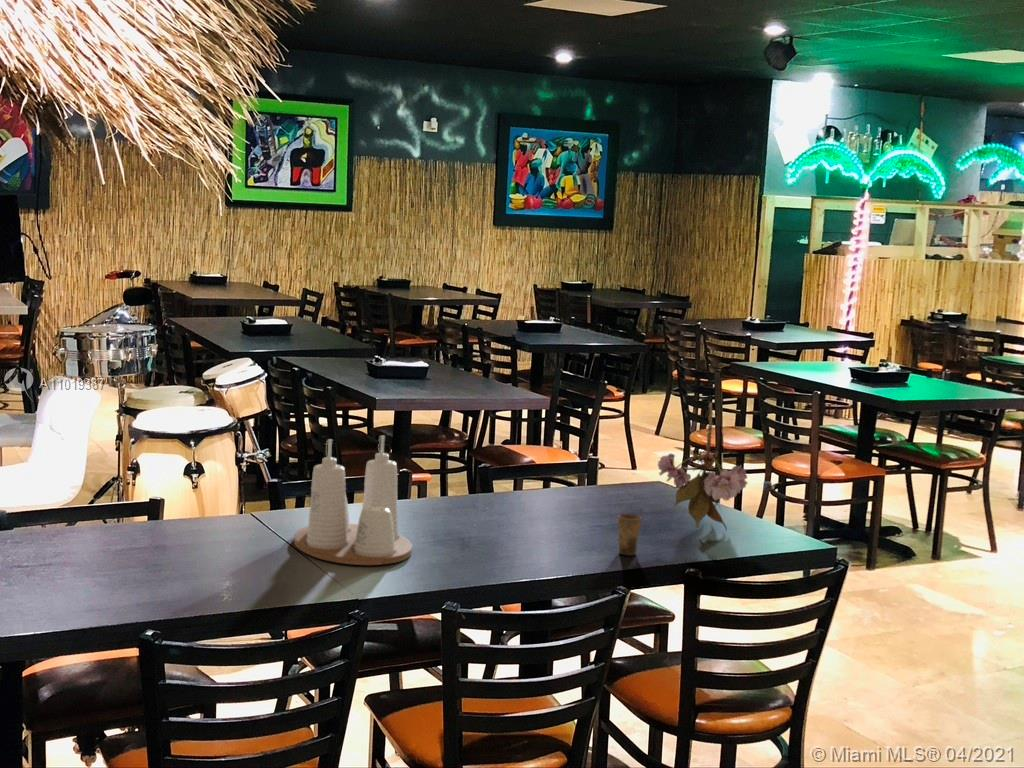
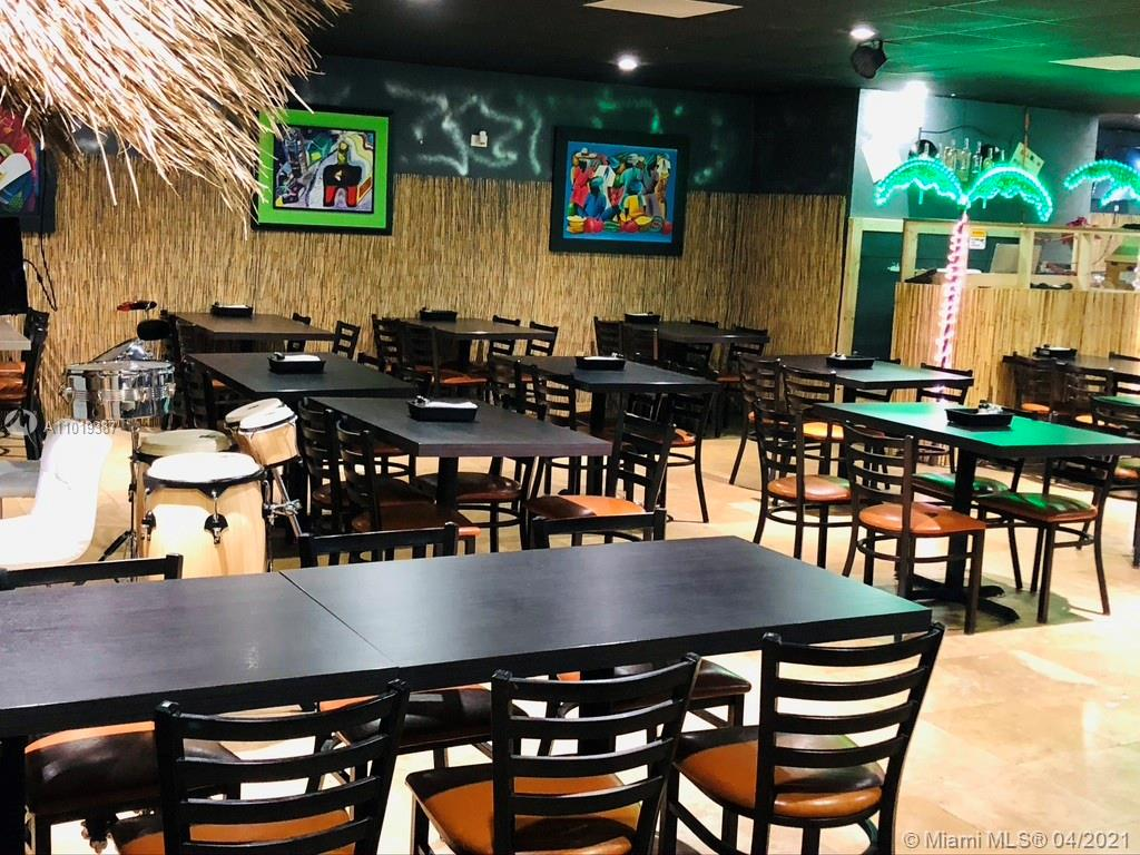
- condiment set (345, 493)
- flower (714, 466)
- cup (629, 530)
